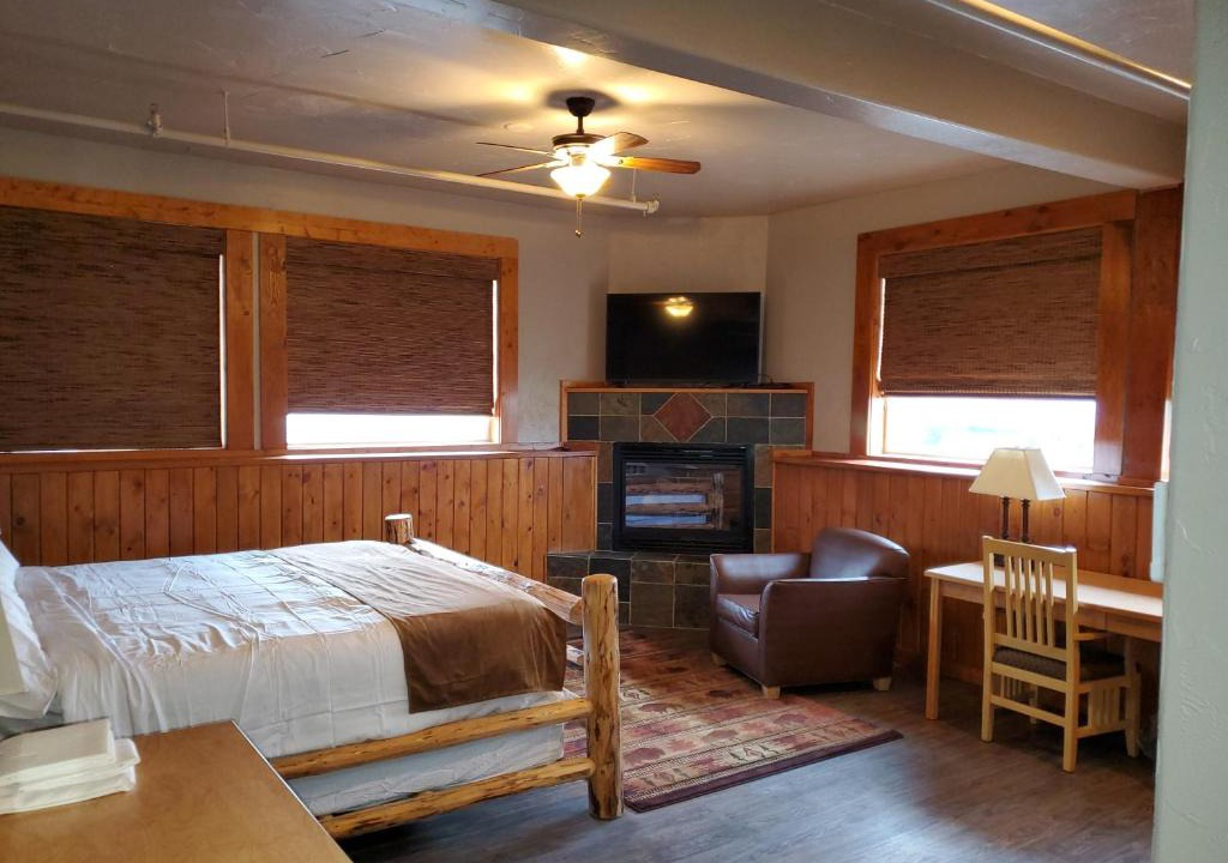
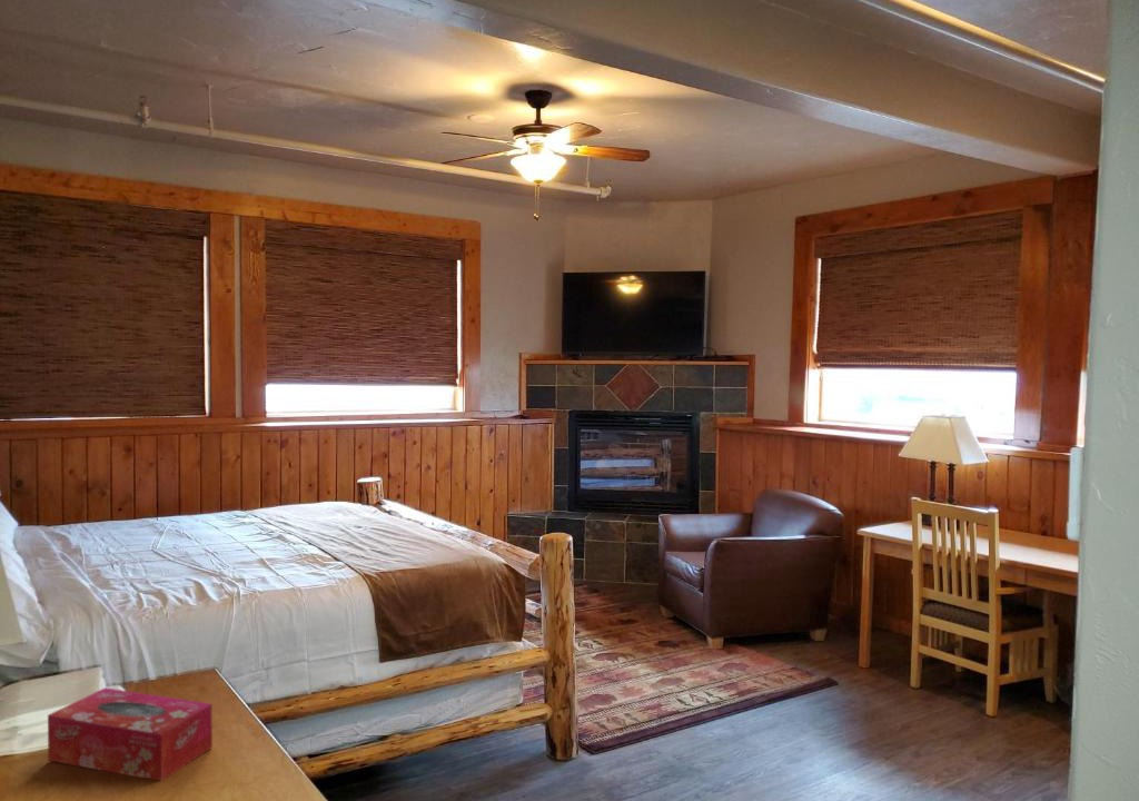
+ tissue box (131, 731)
